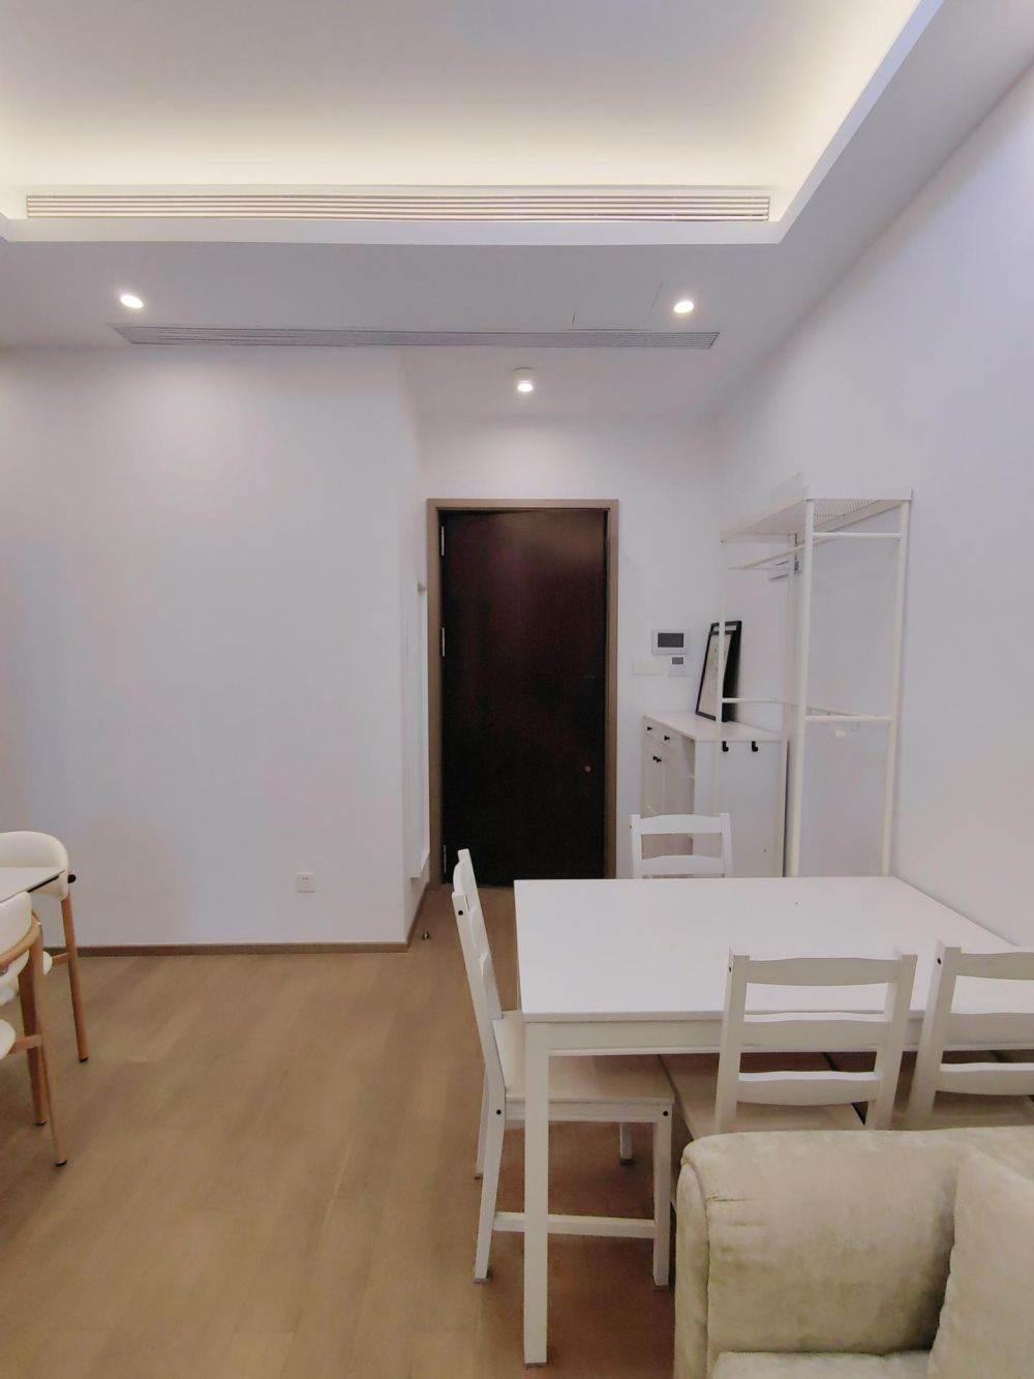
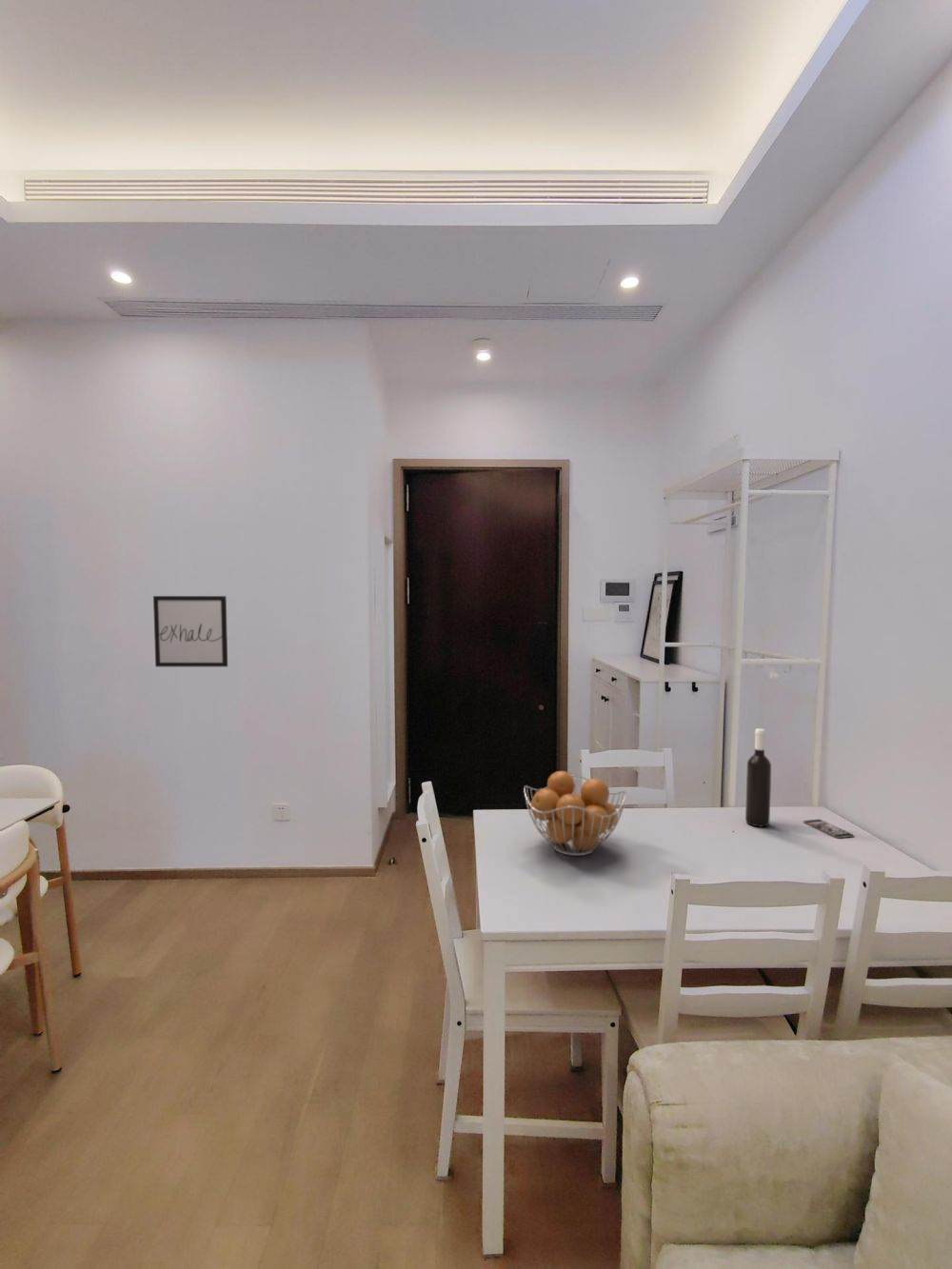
+ smartphone (827, 827)
+ fruit basket (573, 811)
+ wine bottle (759, 776)
+ wall art (190, 631)
